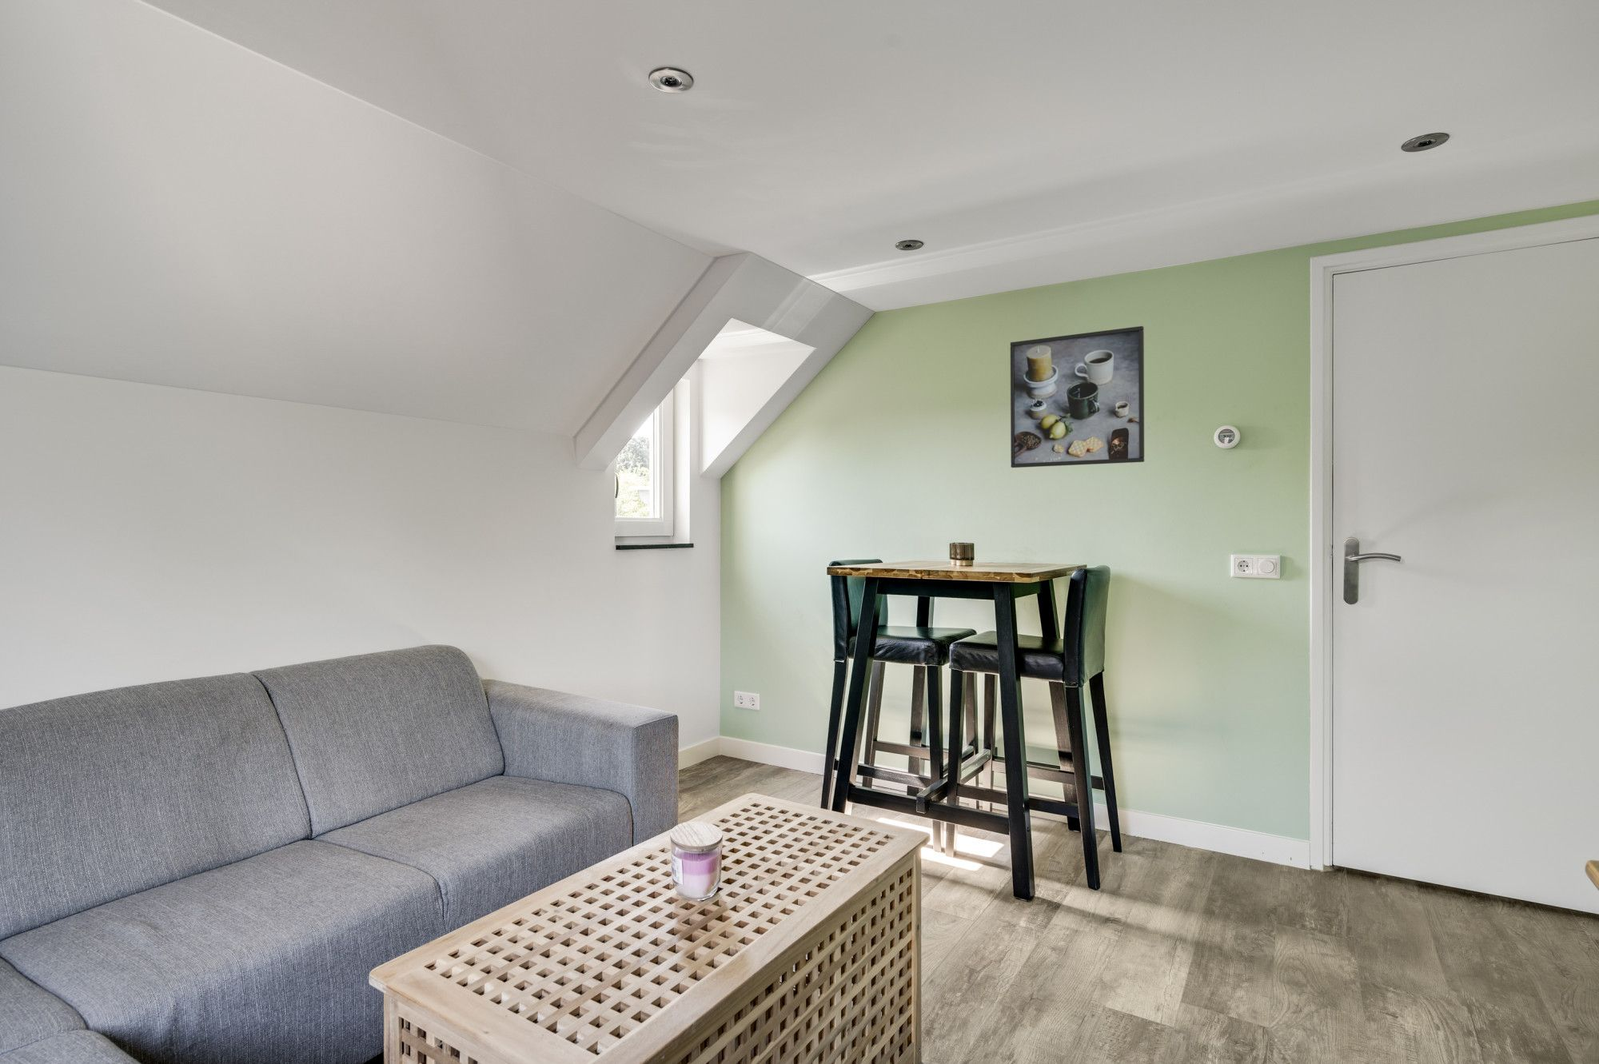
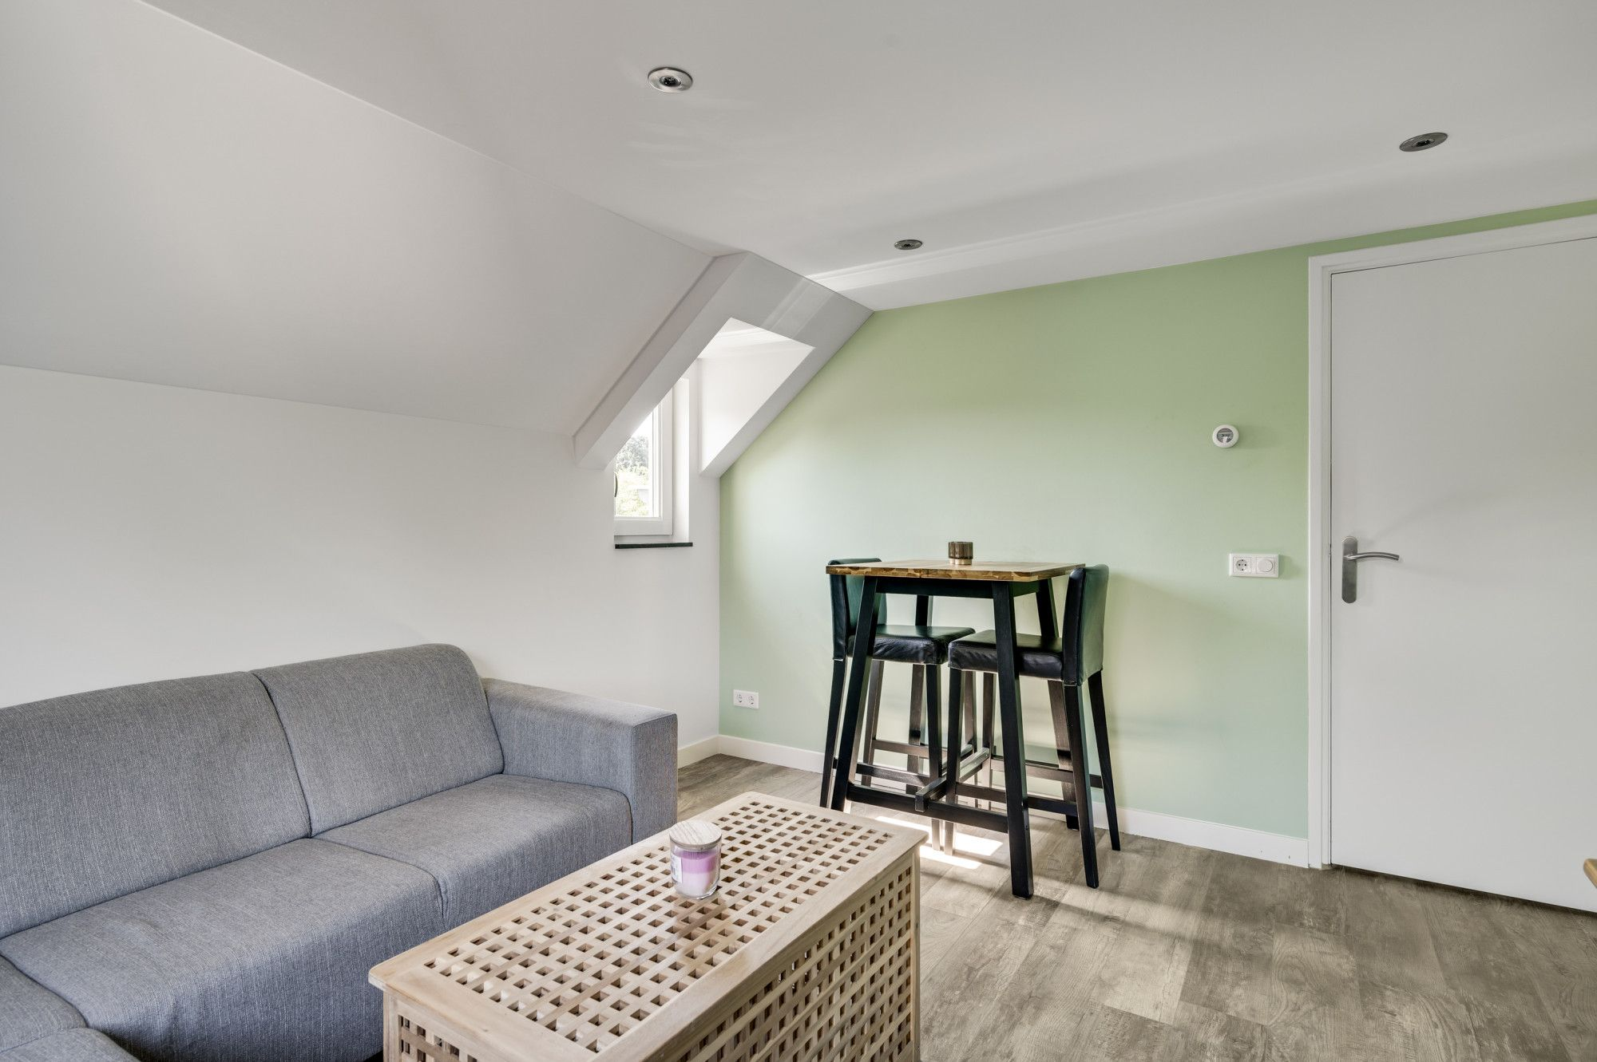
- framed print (1074, 400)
